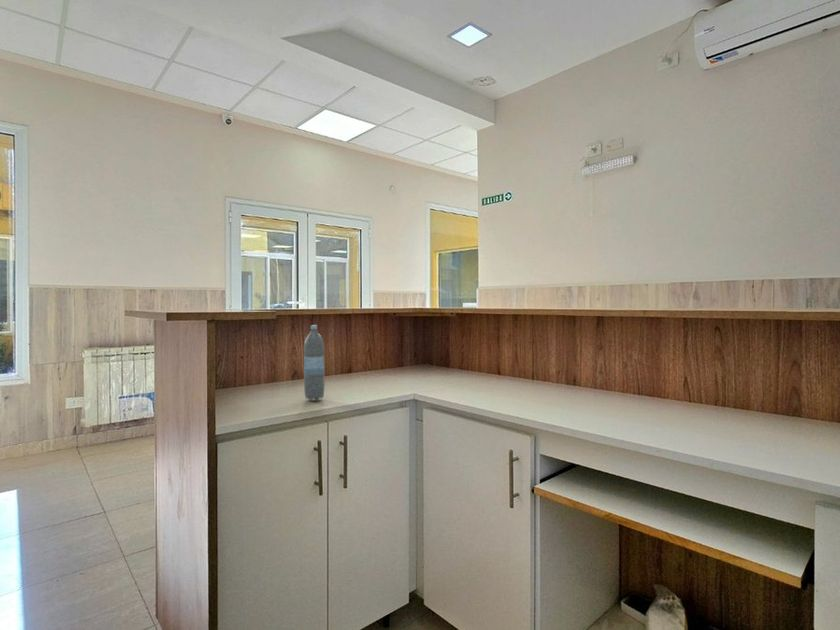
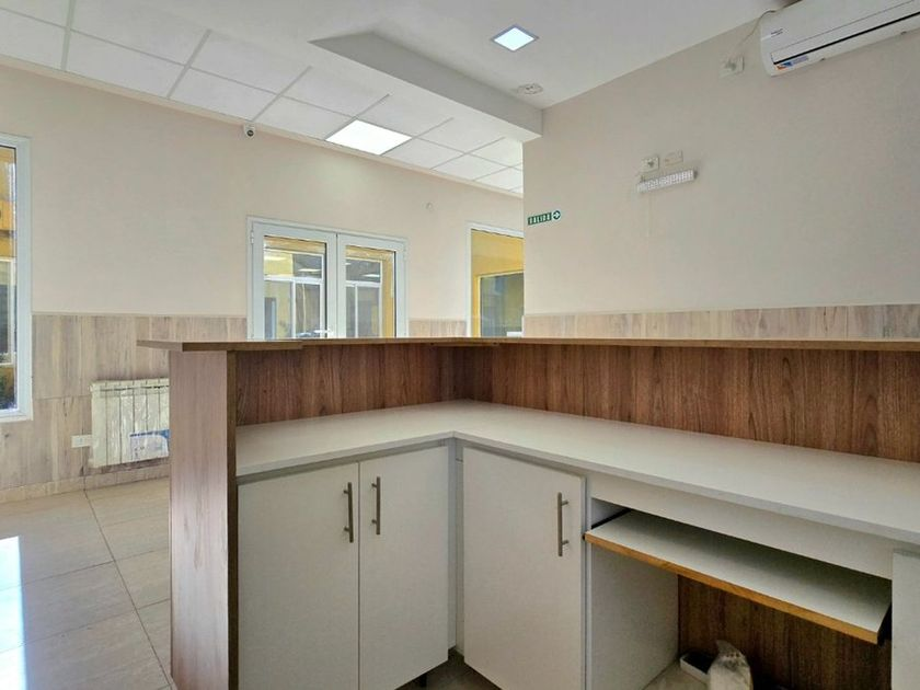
- water bottle (314, 362)
